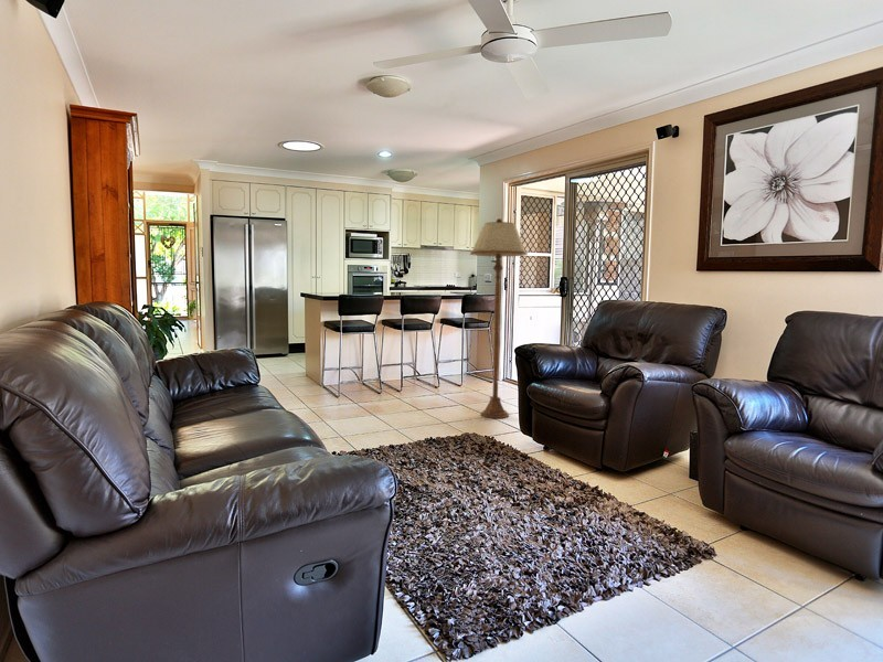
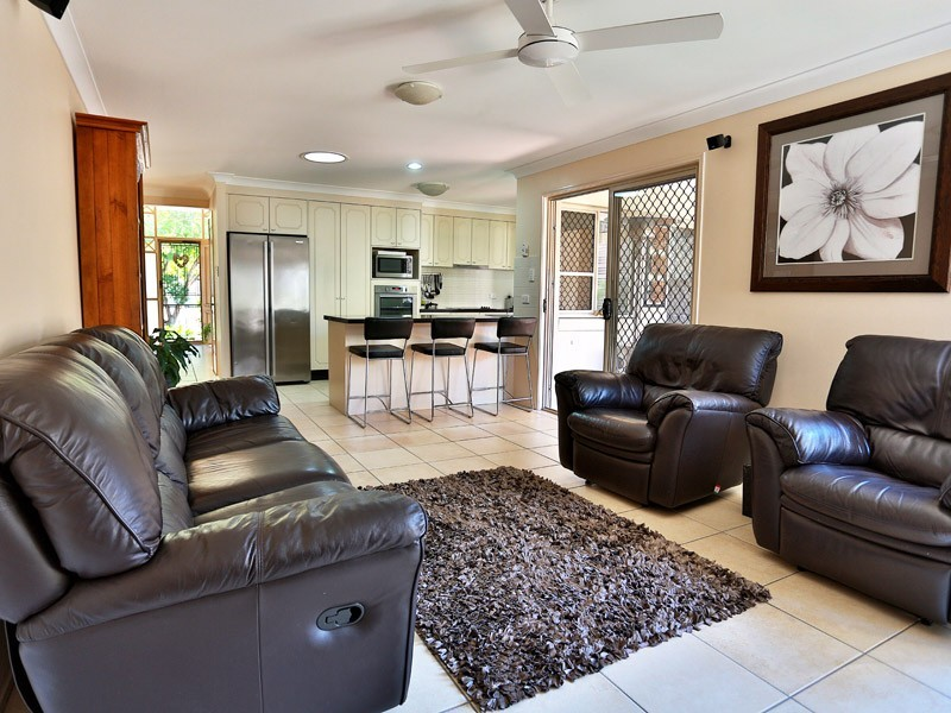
- floor lamp (497, 318)
